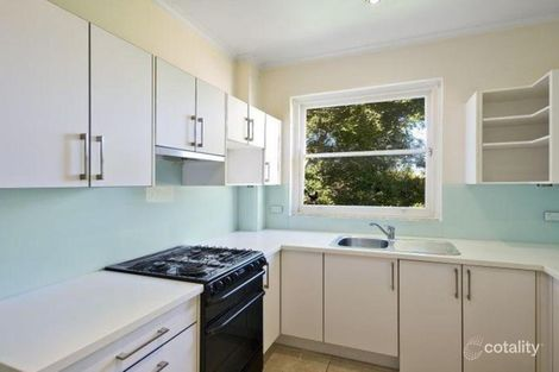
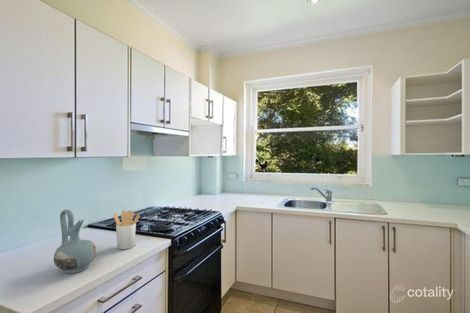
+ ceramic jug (75, 239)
+ utensil holder (126, 228)
